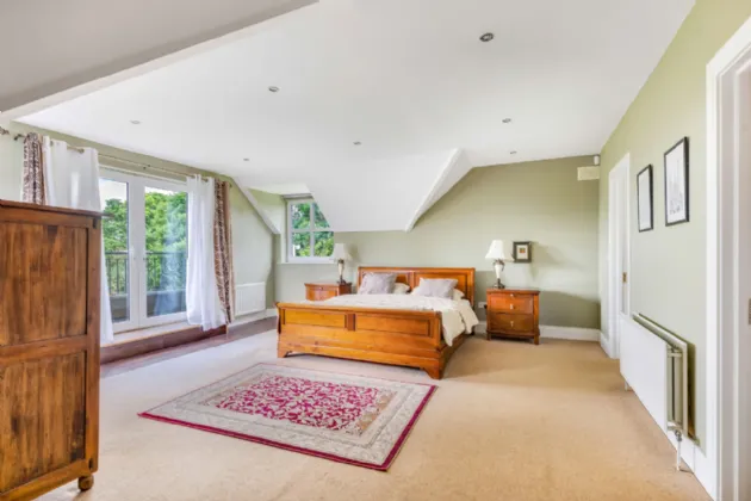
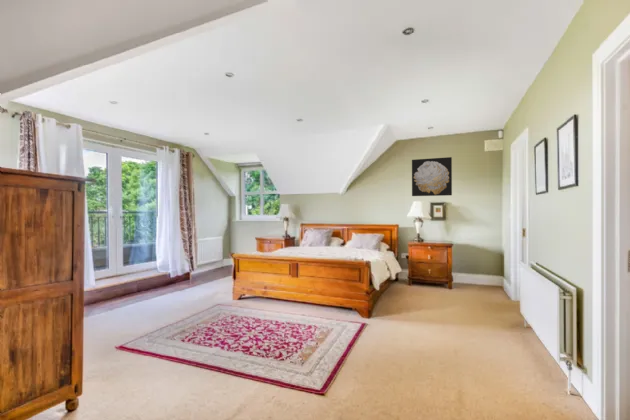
+ wall art (431, 177)
